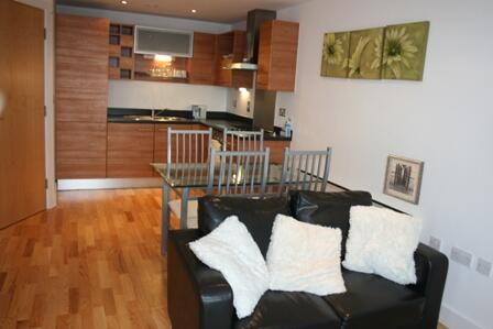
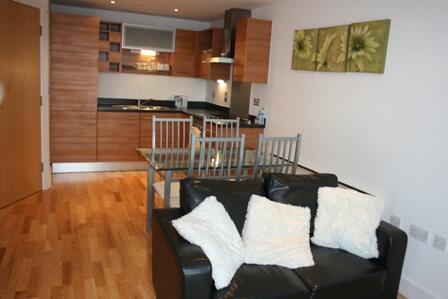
- wall art (402, 178)
